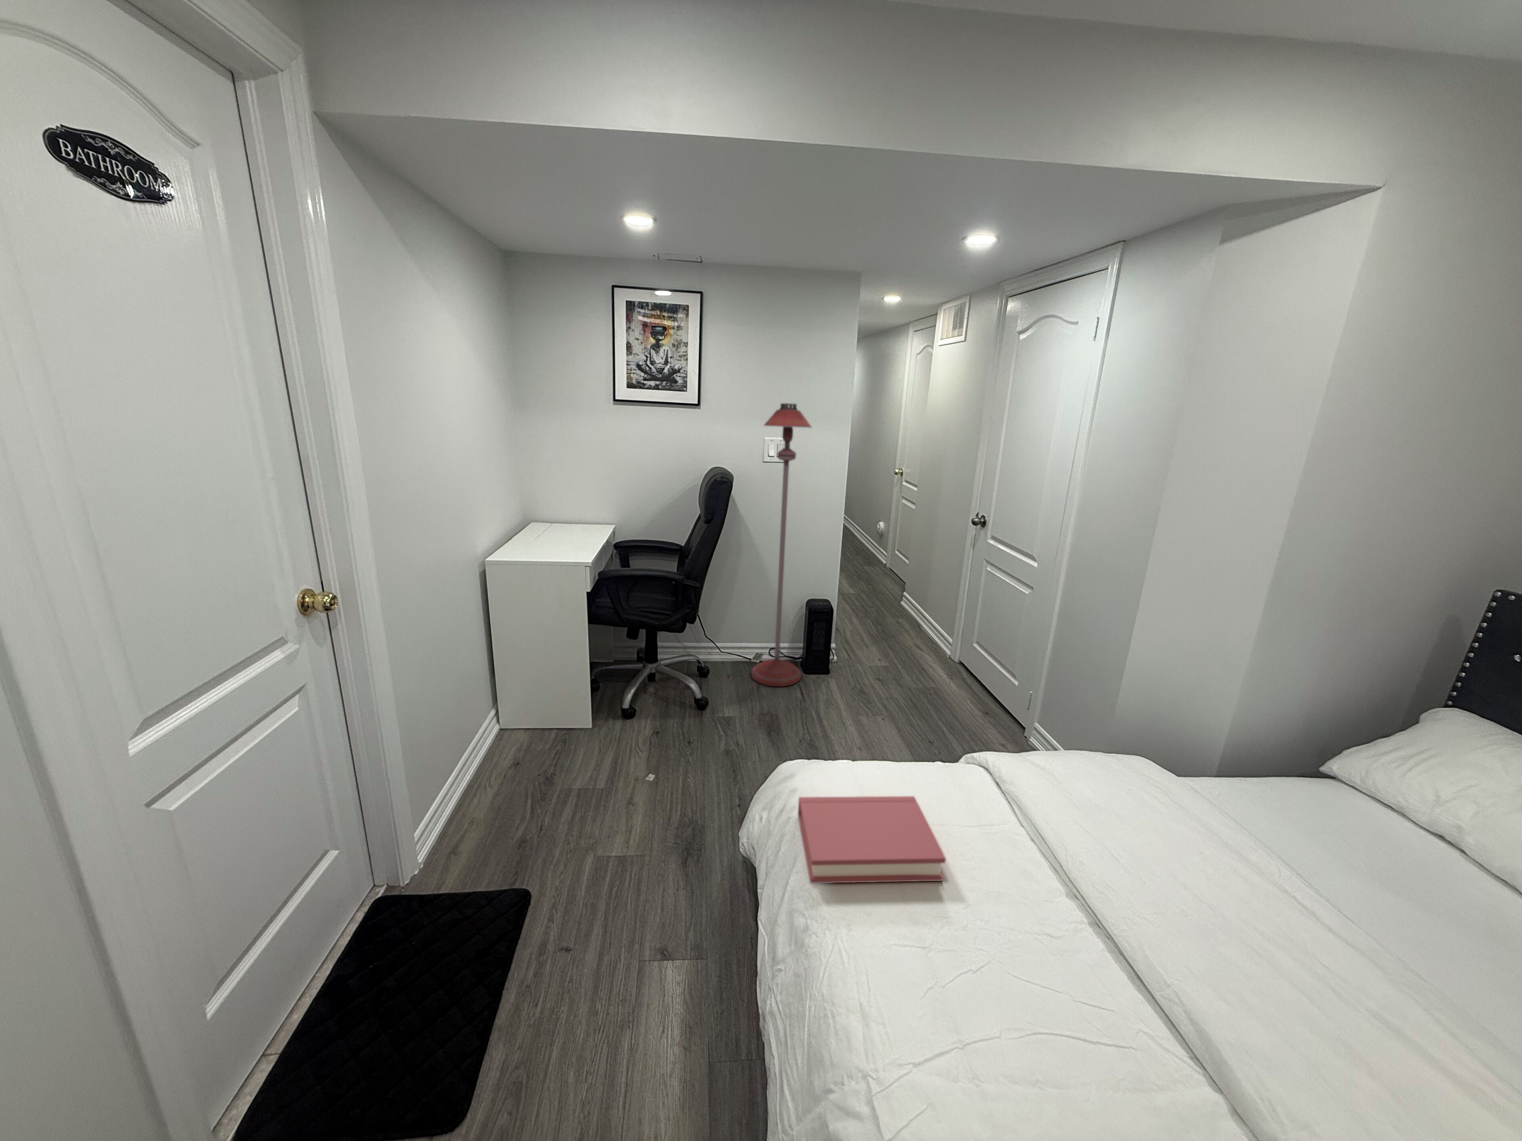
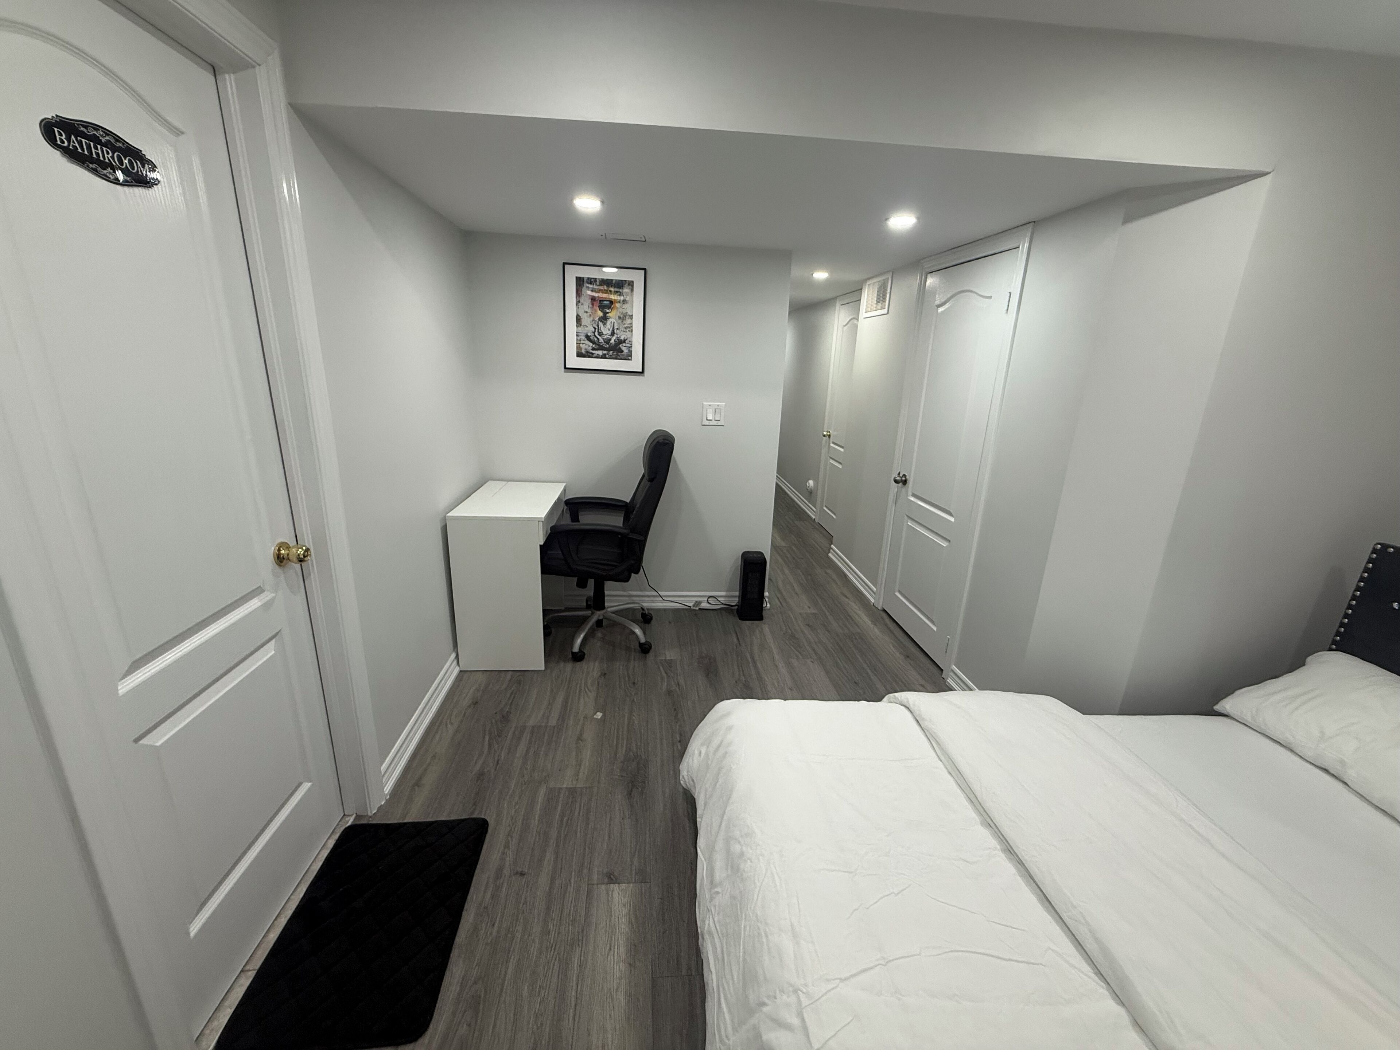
- floor lamp (783, 548)
- hardback book (866, 835)
